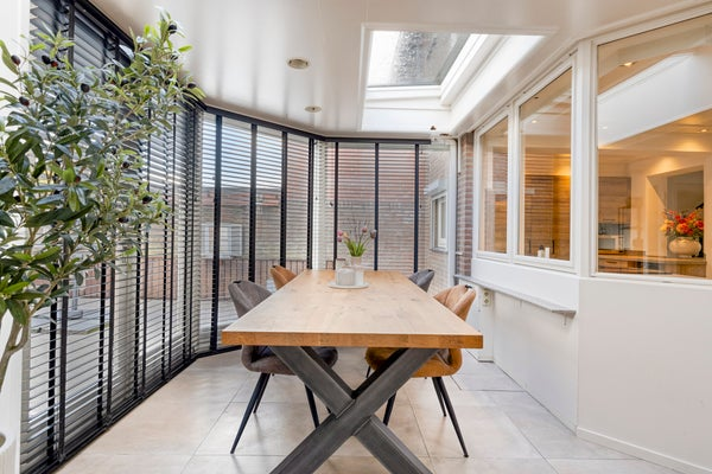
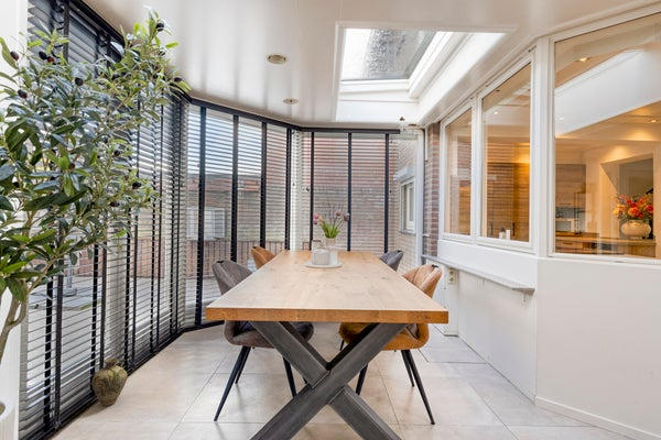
+ jug (109, 381)
